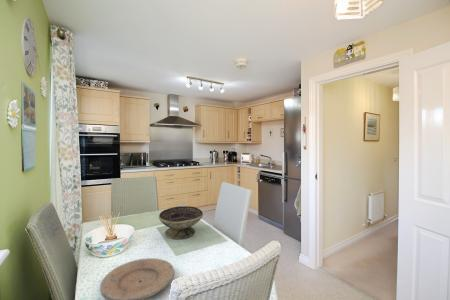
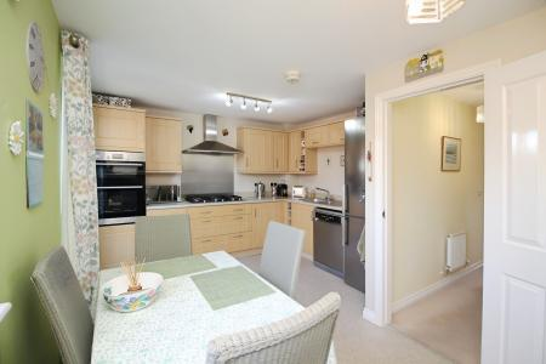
- decorative bowl (181, 222)
- plate (139, 279)
